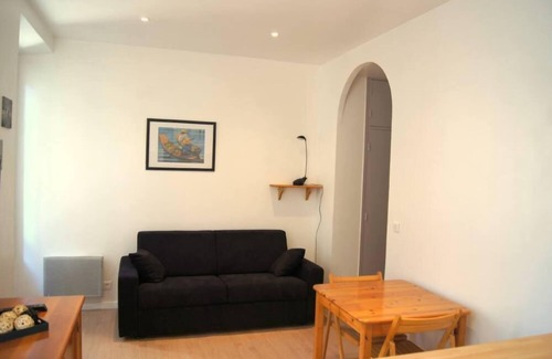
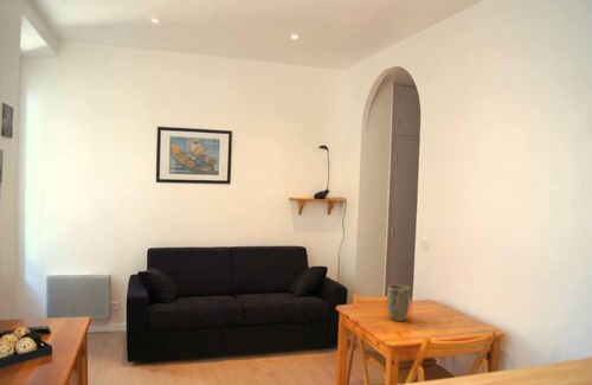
+ plant pot (398, 302)
